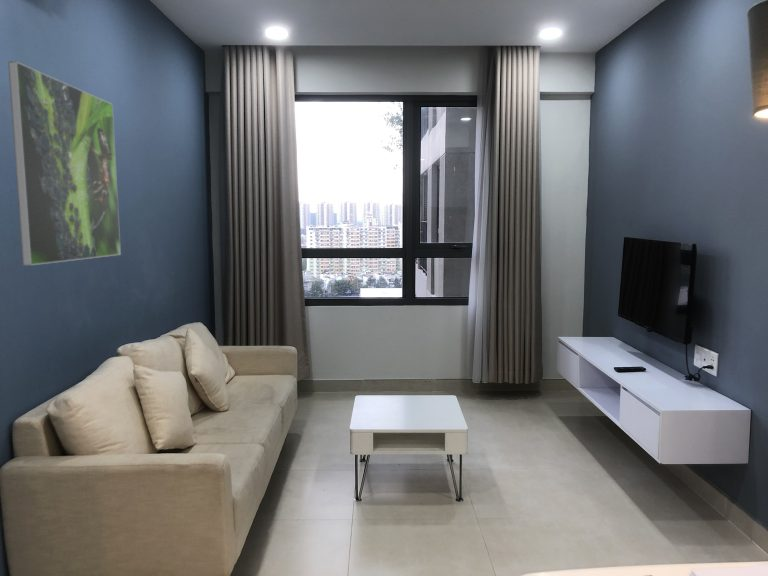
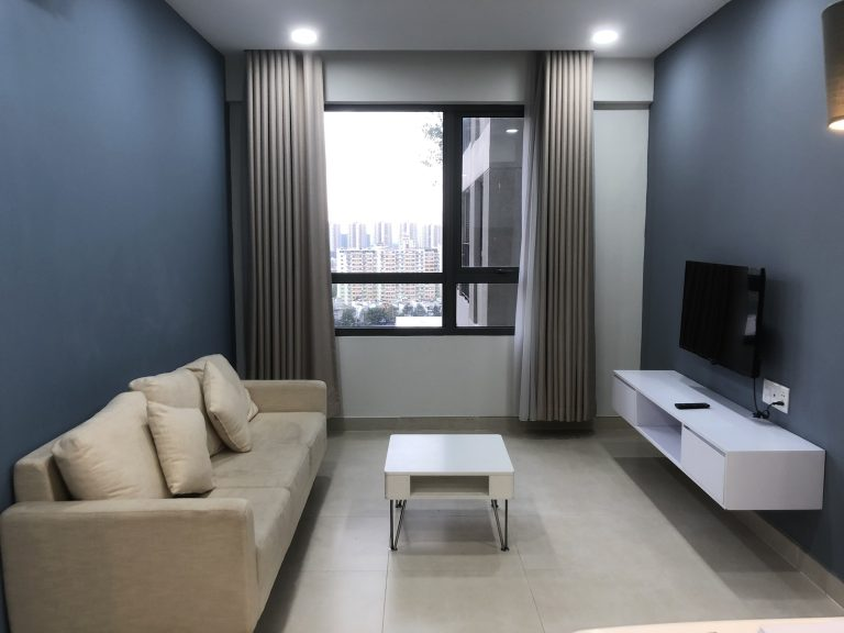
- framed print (73, 174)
